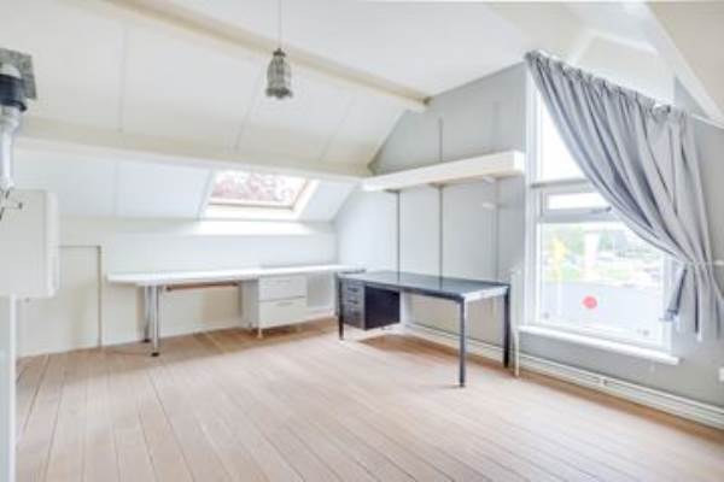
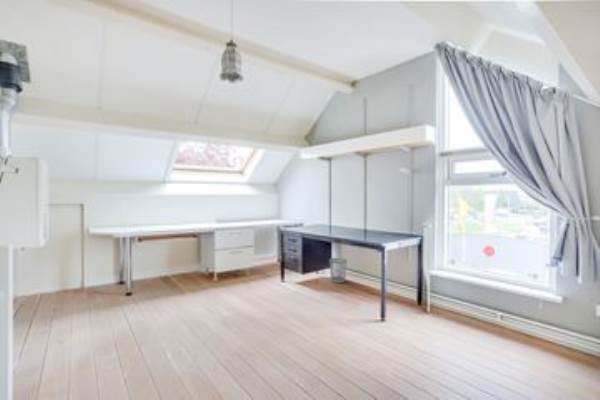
+ wastebasket (338, 270)
